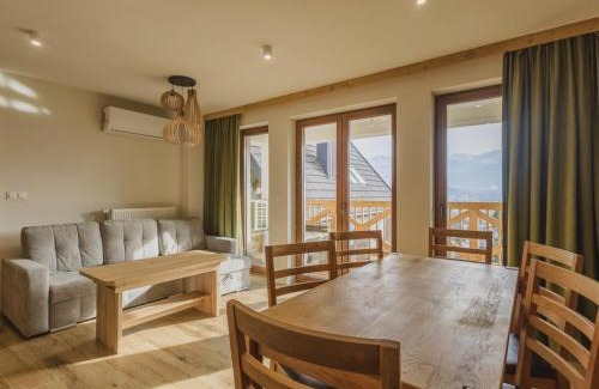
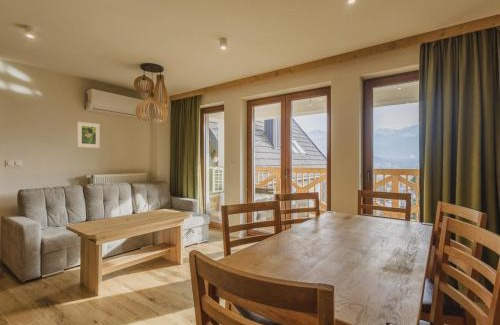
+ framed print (88, 135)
